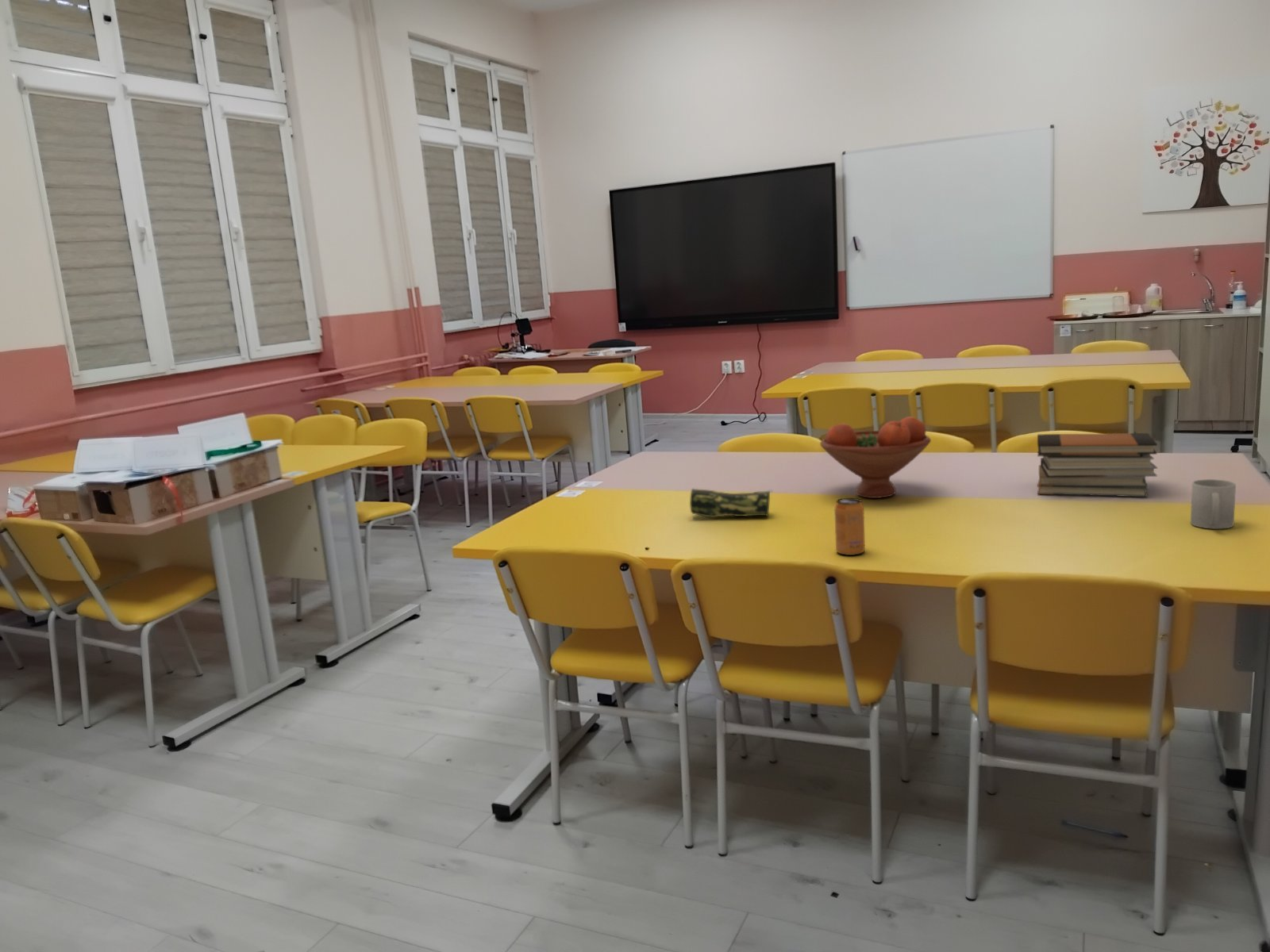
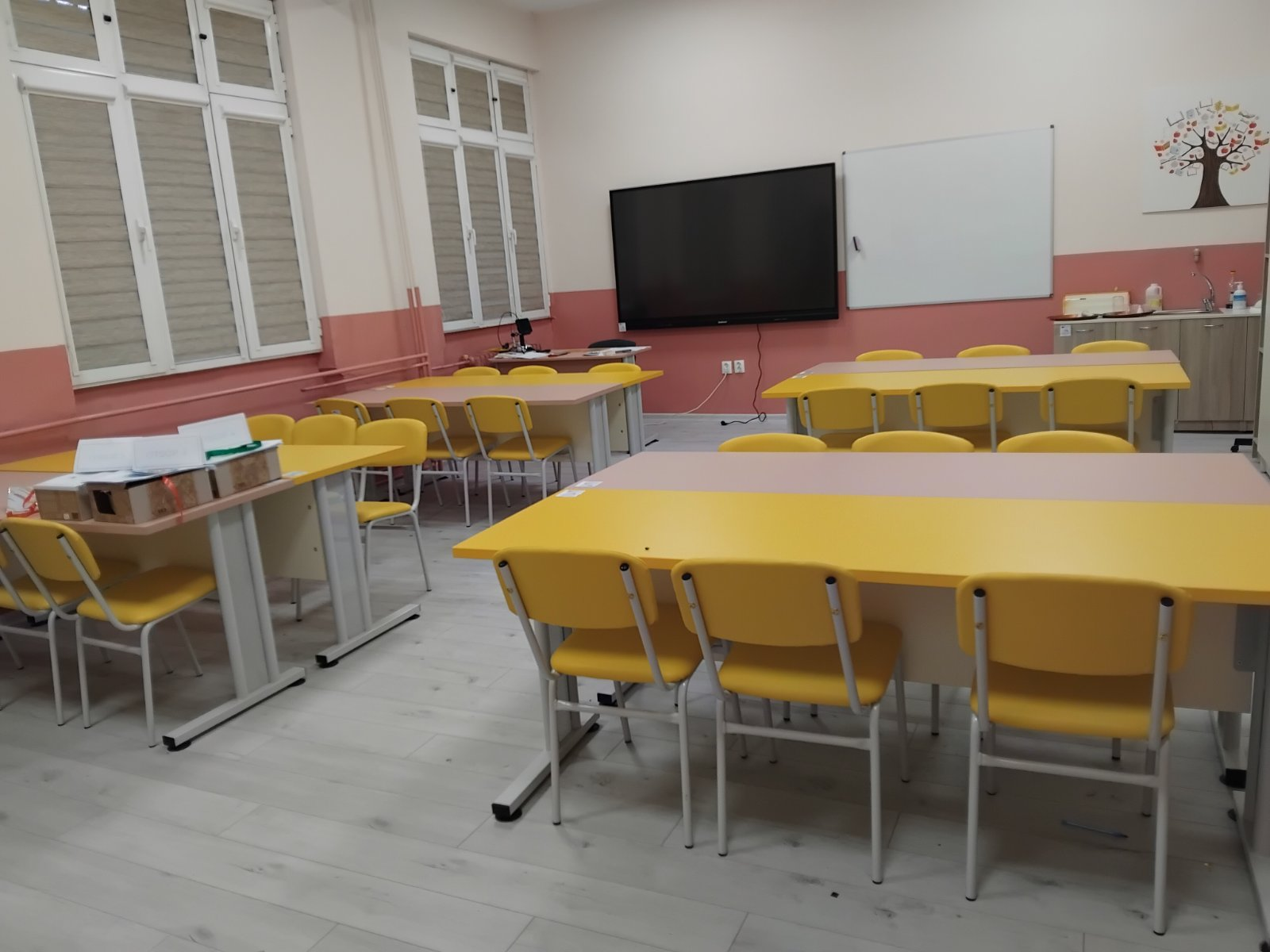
- beverage can (849, 526)
- fruit bowl (875, 456)
- book stack (1094, 464)
- pencil case (732, 501)
- mug (1213, 505)
